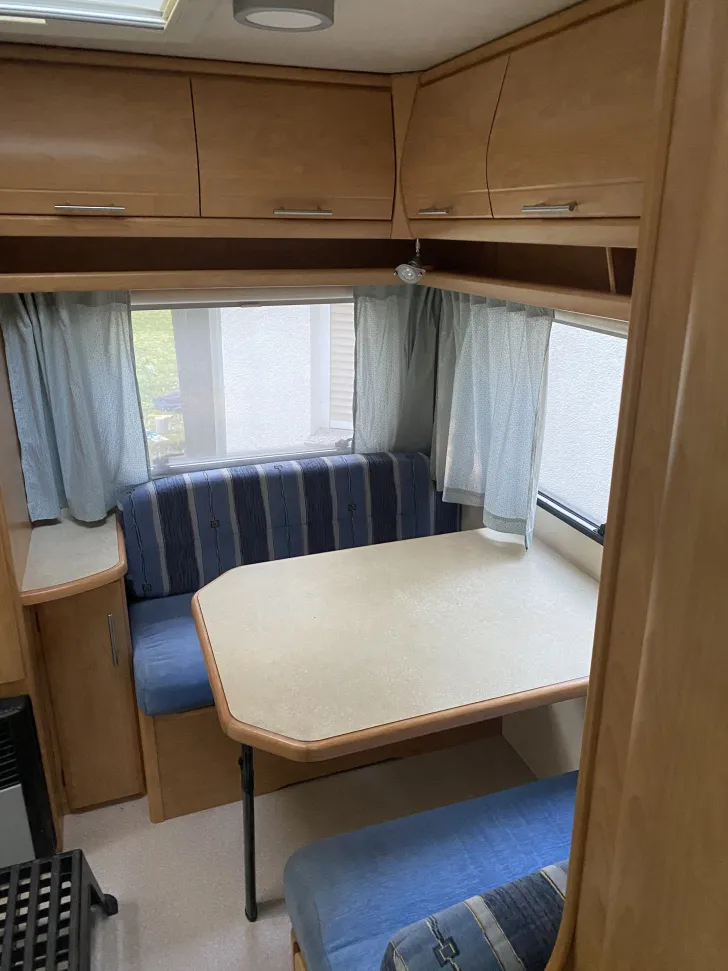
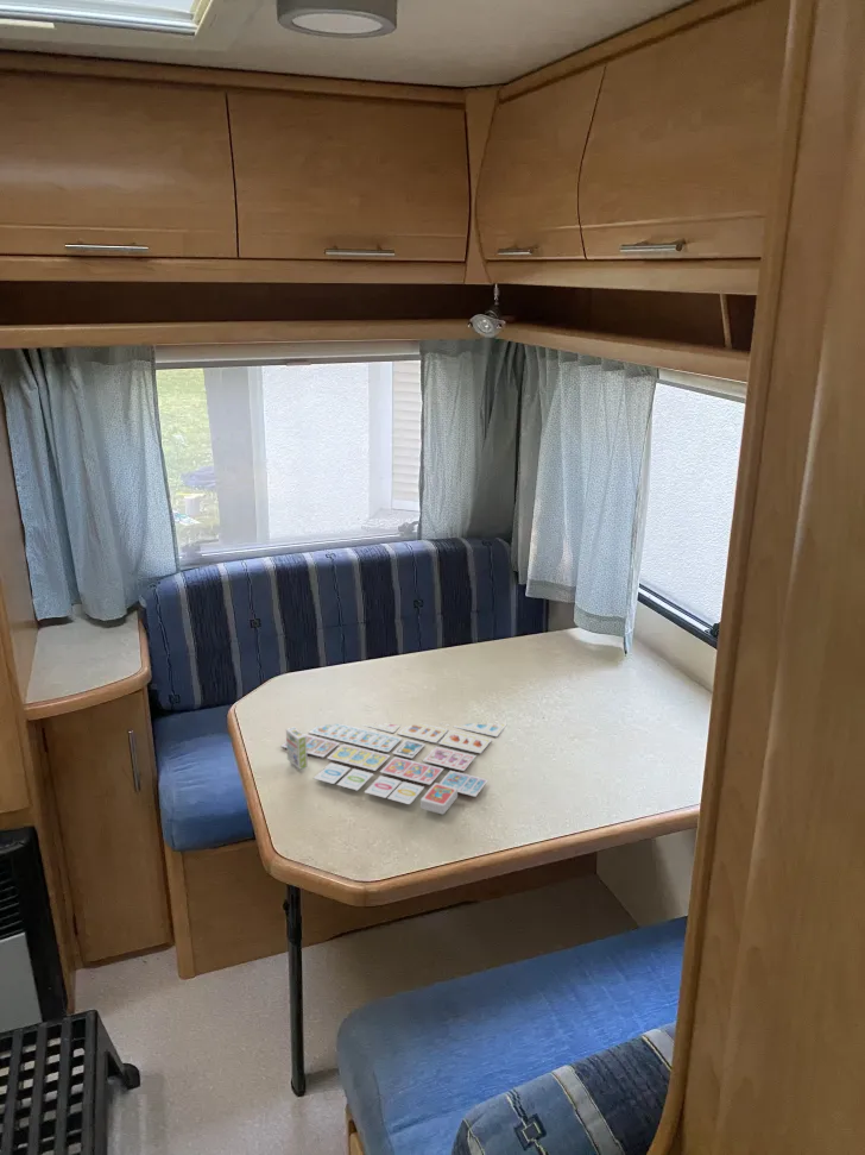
+ board game (406, 726)
